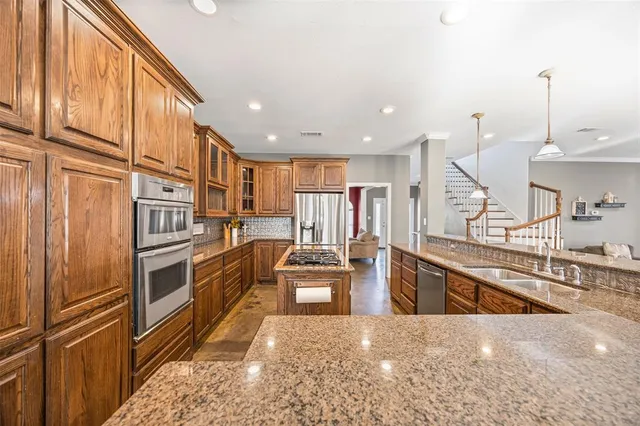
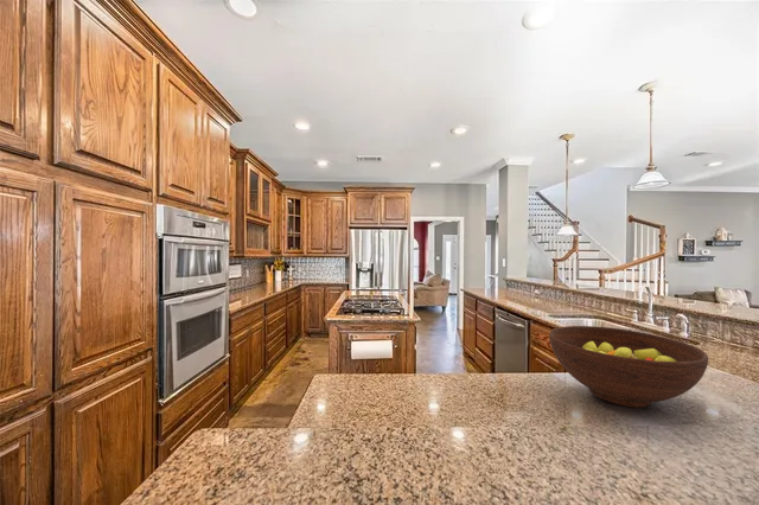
+ fruit bowl (618, 369)
